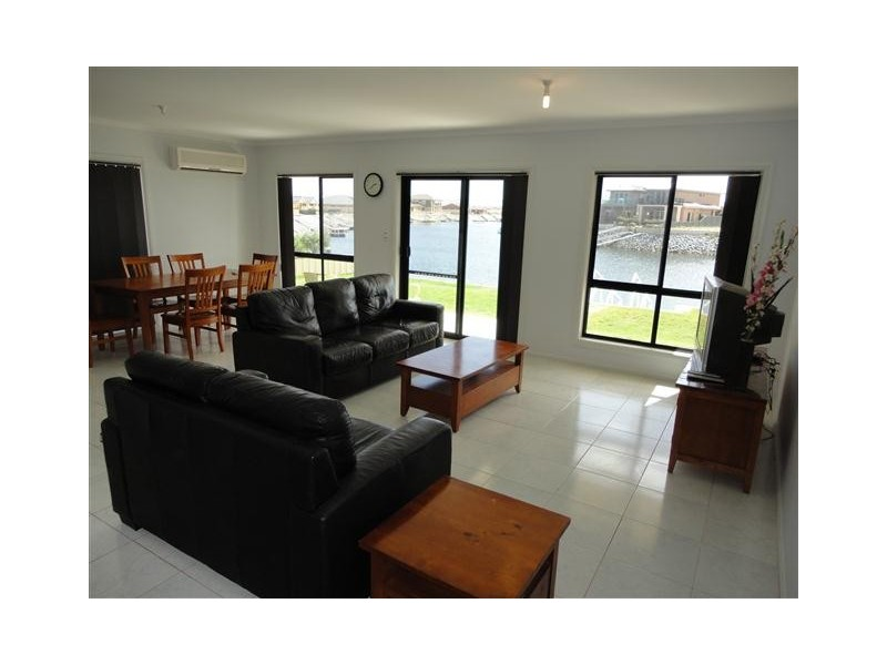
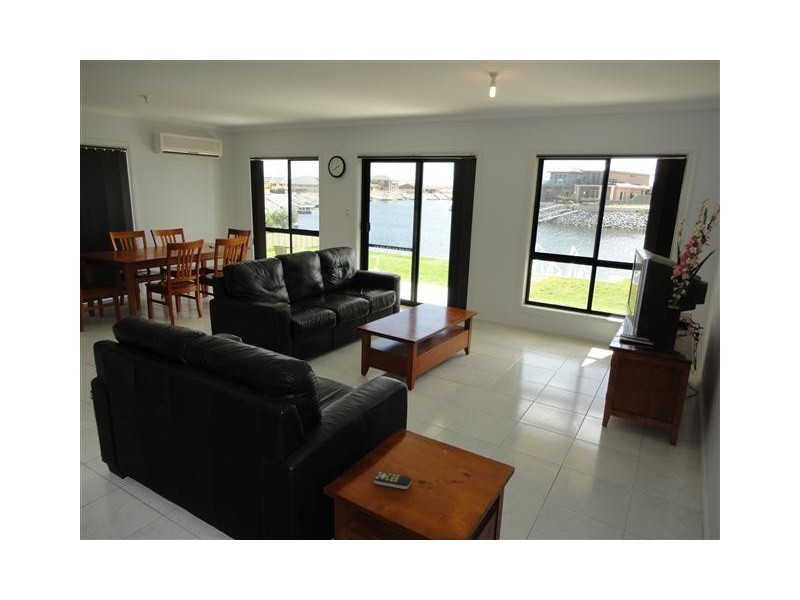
+ remote control (392, 480)
